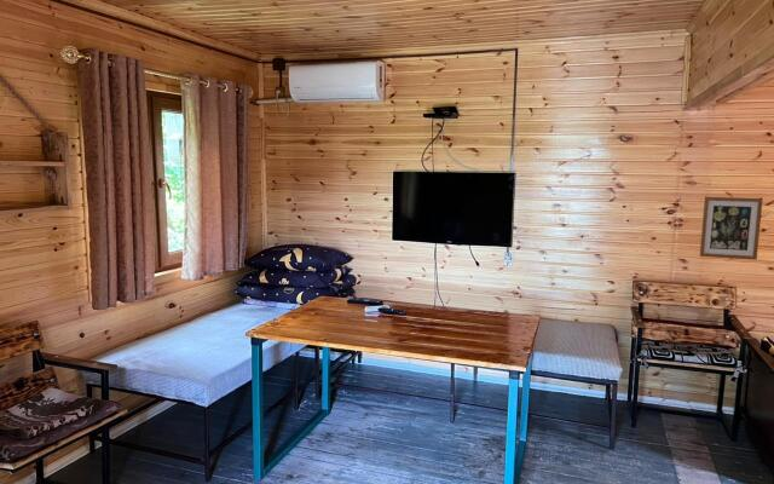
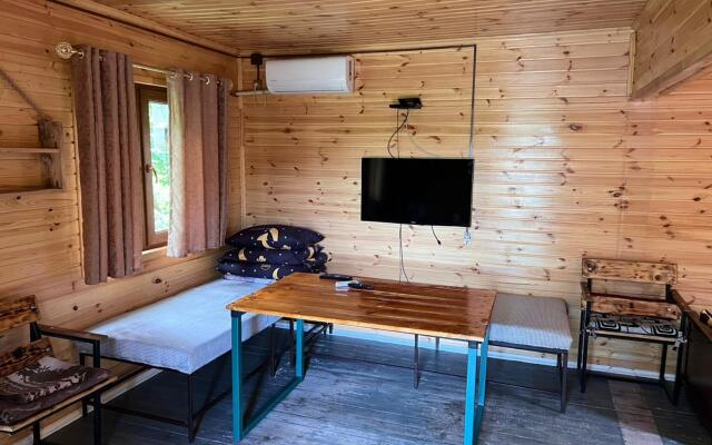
- wall art (730, 227)
